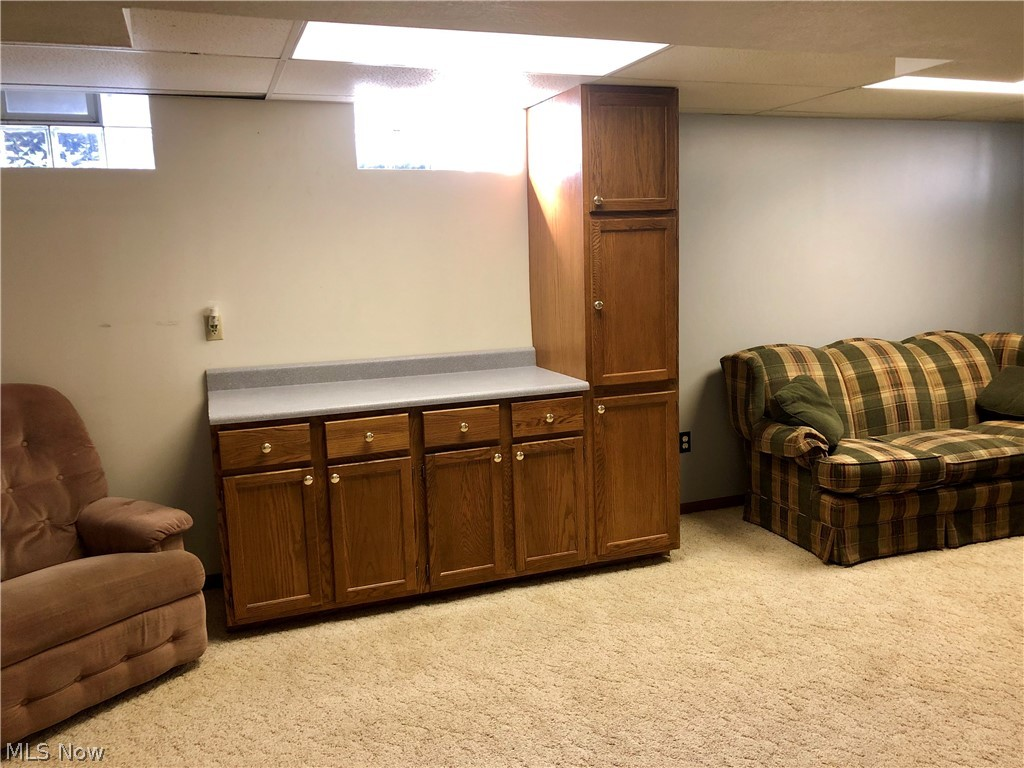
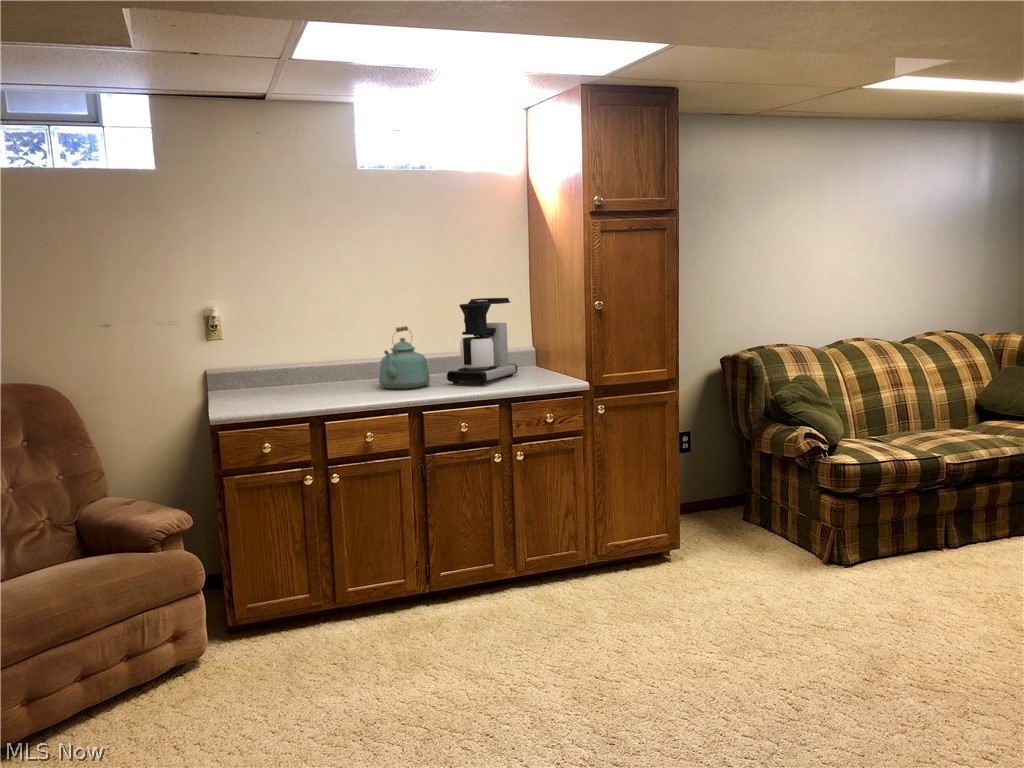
+ kettle (400, 357)
+ coffee maker (481, 339)
